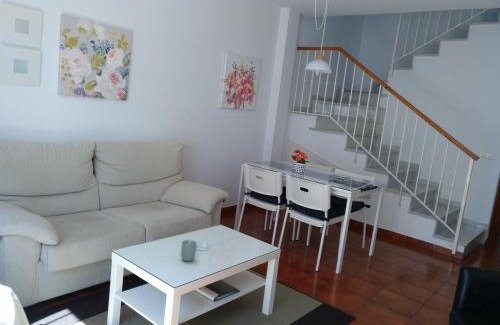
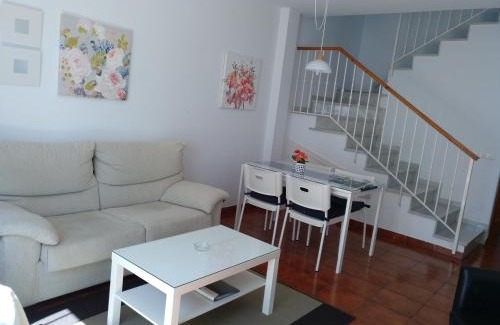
- cup (188, 251)
